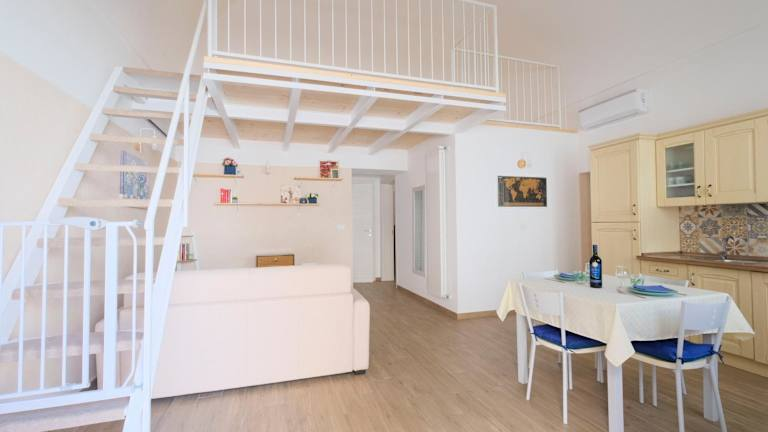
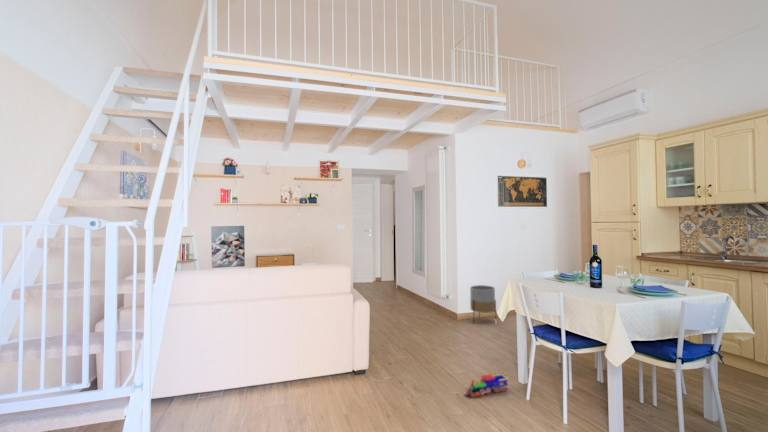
+ toy train (485, 384)
+ wall art (228, 246)
+ planter (482, 304)
